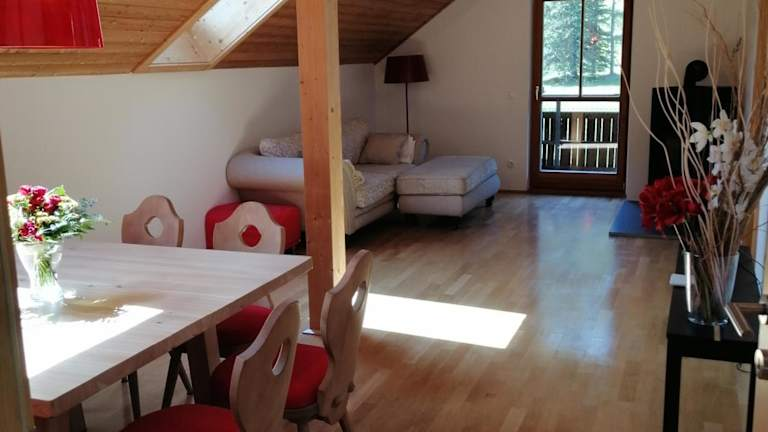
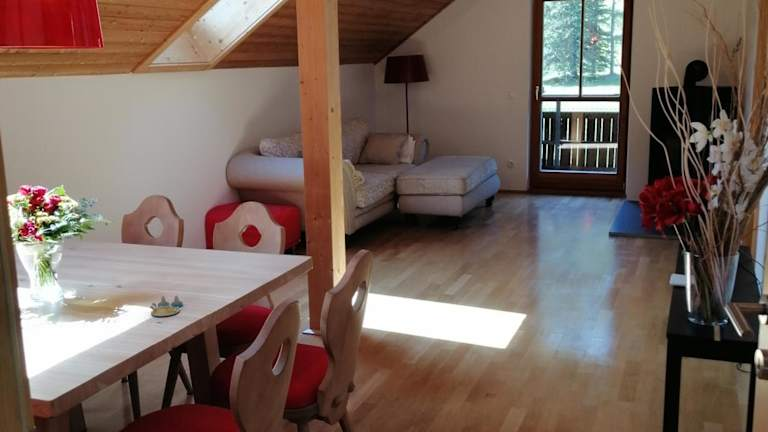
+ salt and pepper shaker set (166, 304)
